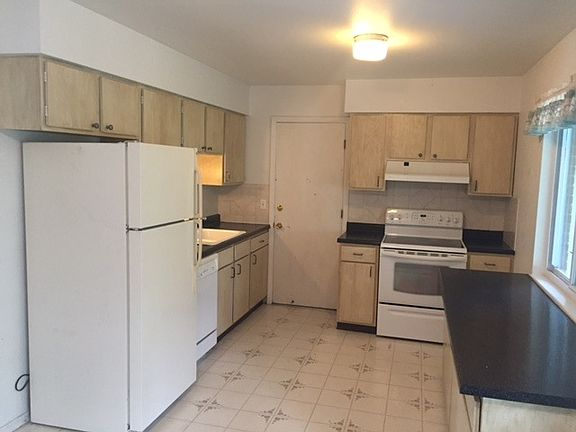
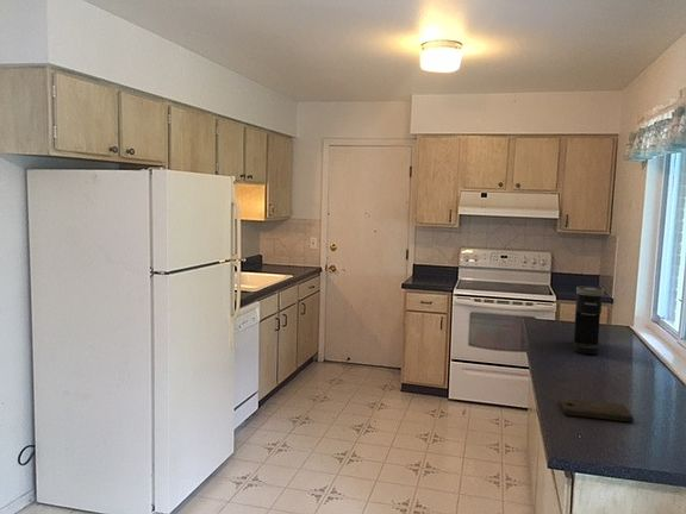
+ coffee maker (587, 316)
+ cutting board (594, 409)
